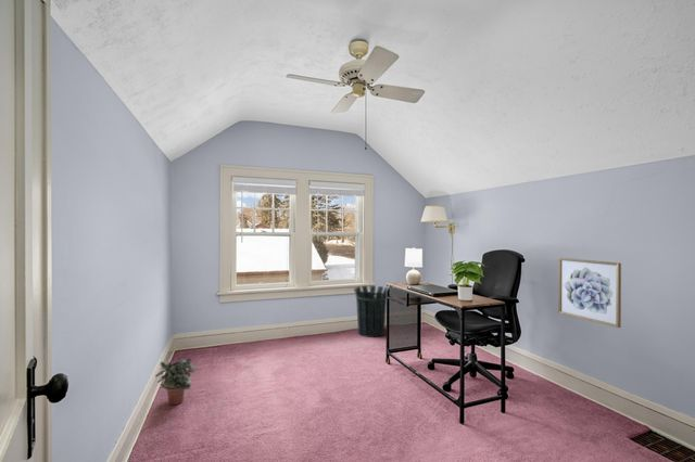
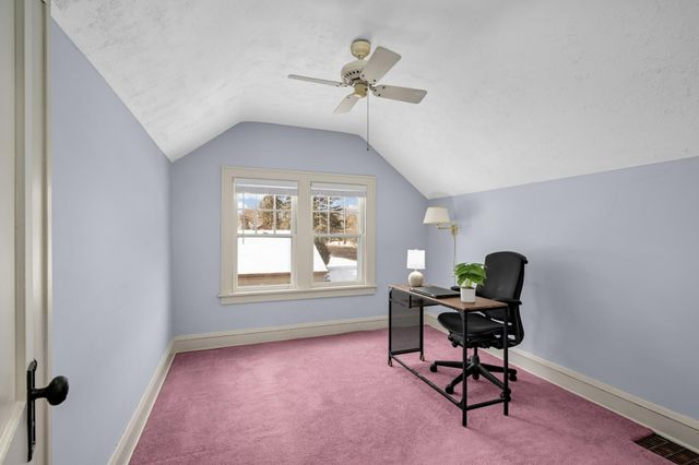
- waste bin (371, 310)
- wall art (586, 290)
- potted plant (176, 380)
